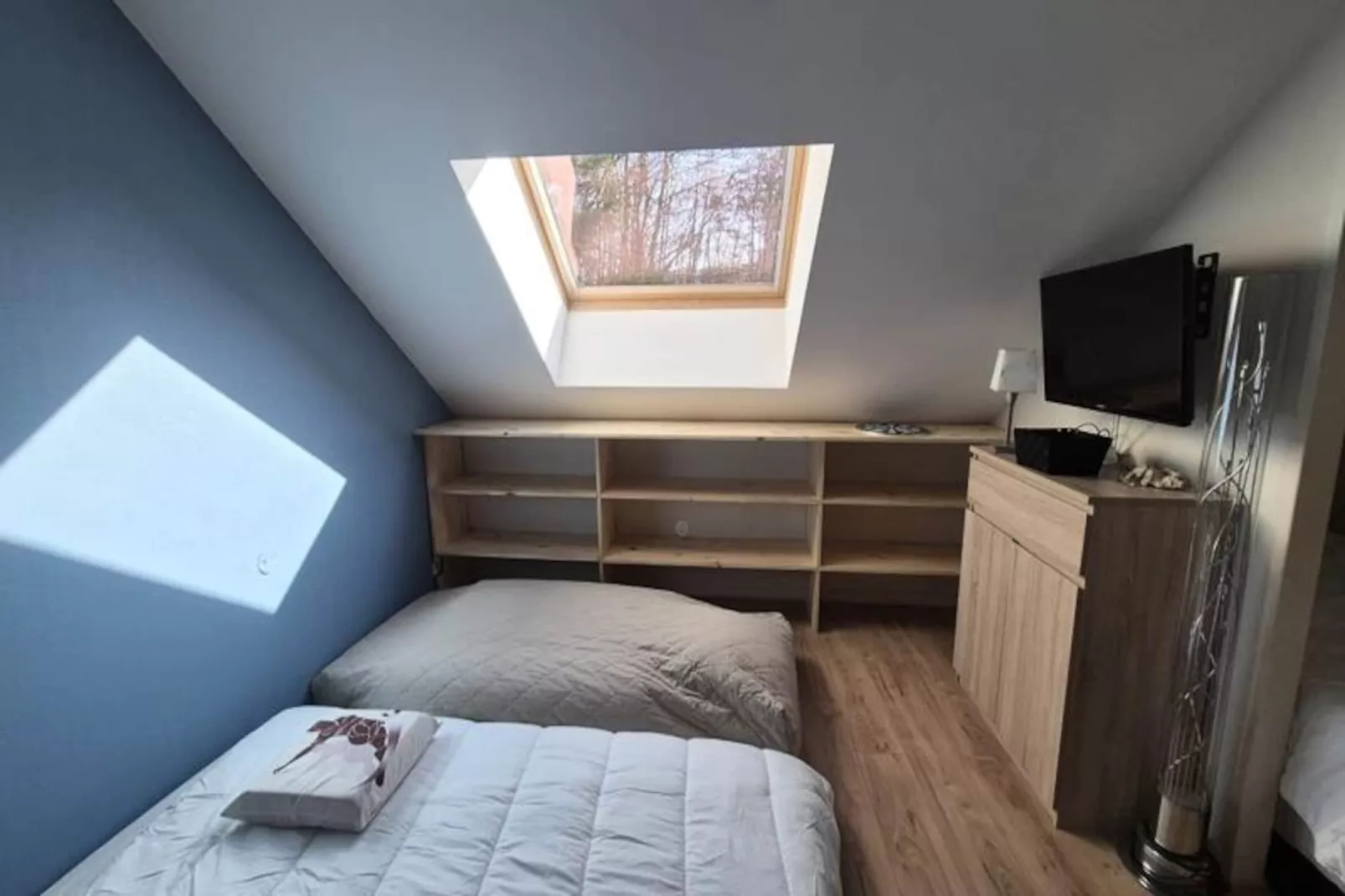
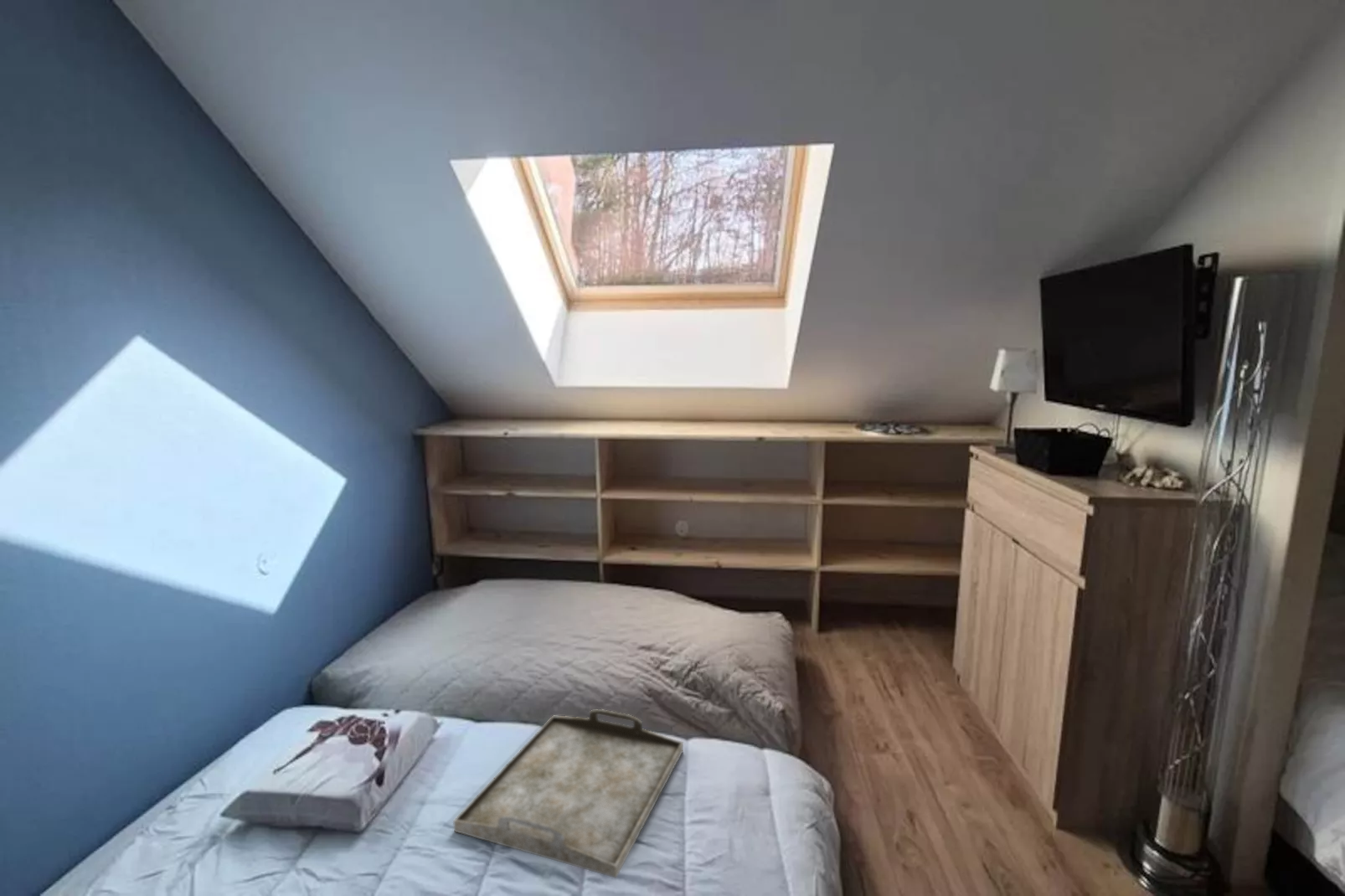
+ serving tray (579, 773)
